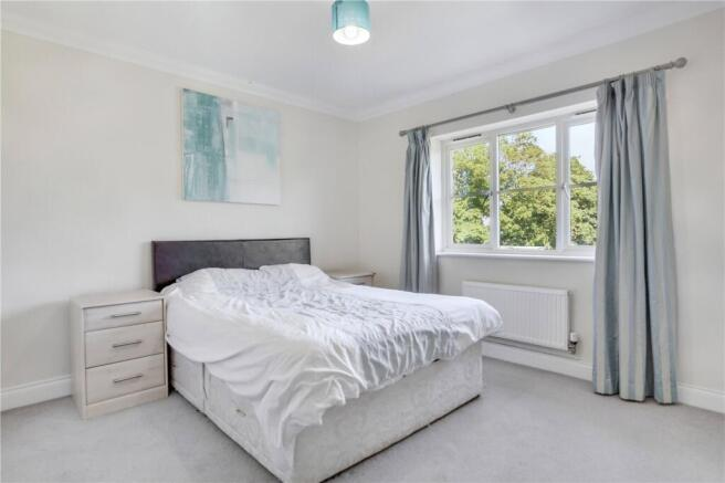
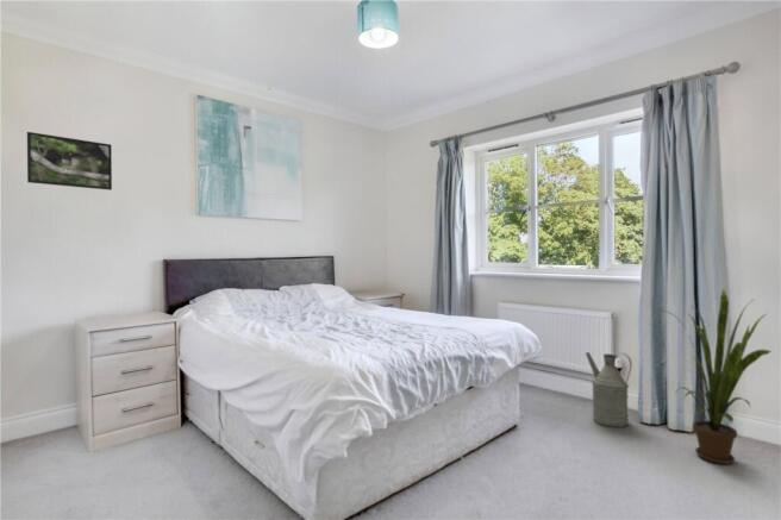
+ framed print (71, 162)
+ house plant (711, 372)
+ watering can (607, 386)
